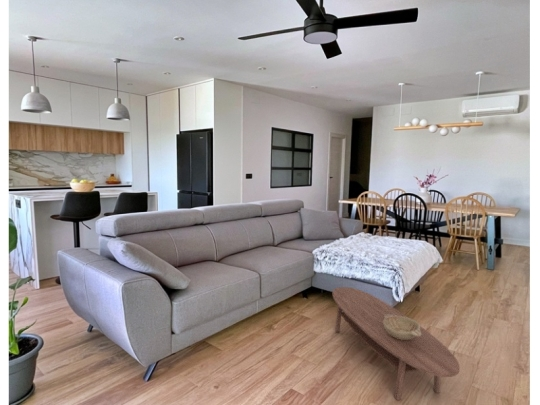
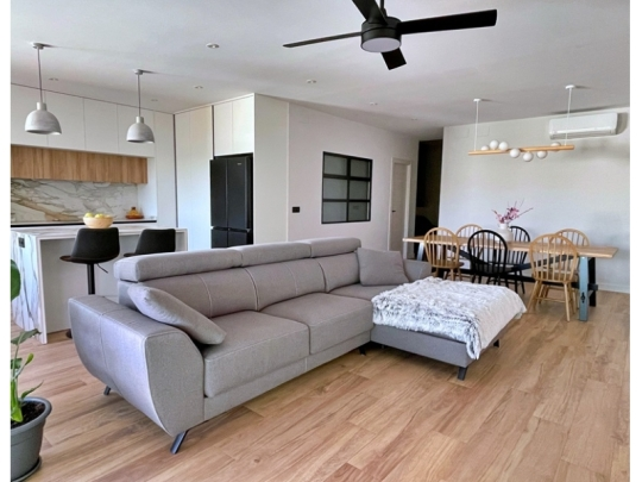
- decorative bowl (400, 328)
- coffee table (380, 338)
